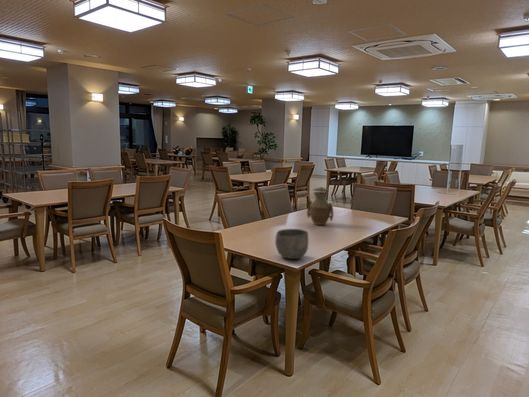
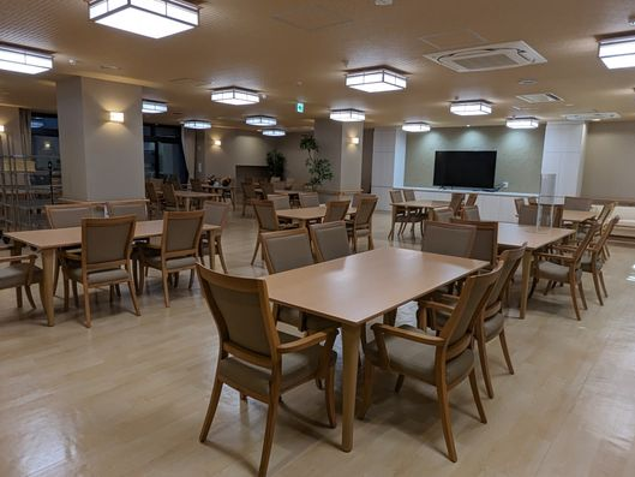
- vase (320, 205)
- bowl (291, 244)
